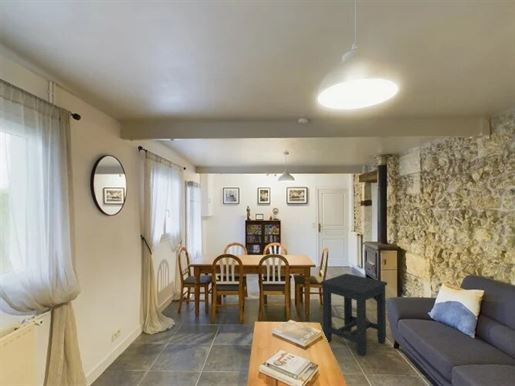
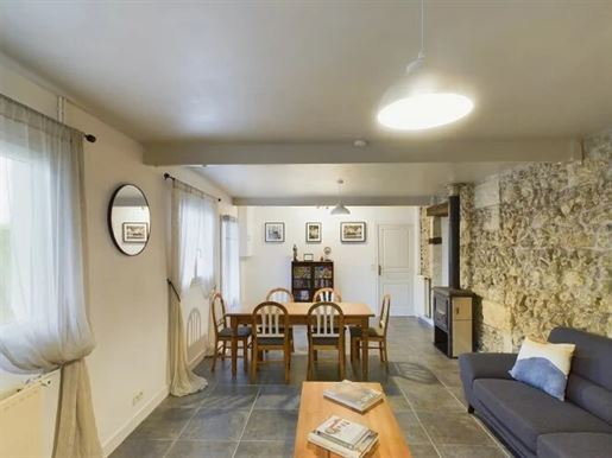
- side table (351, 311)
